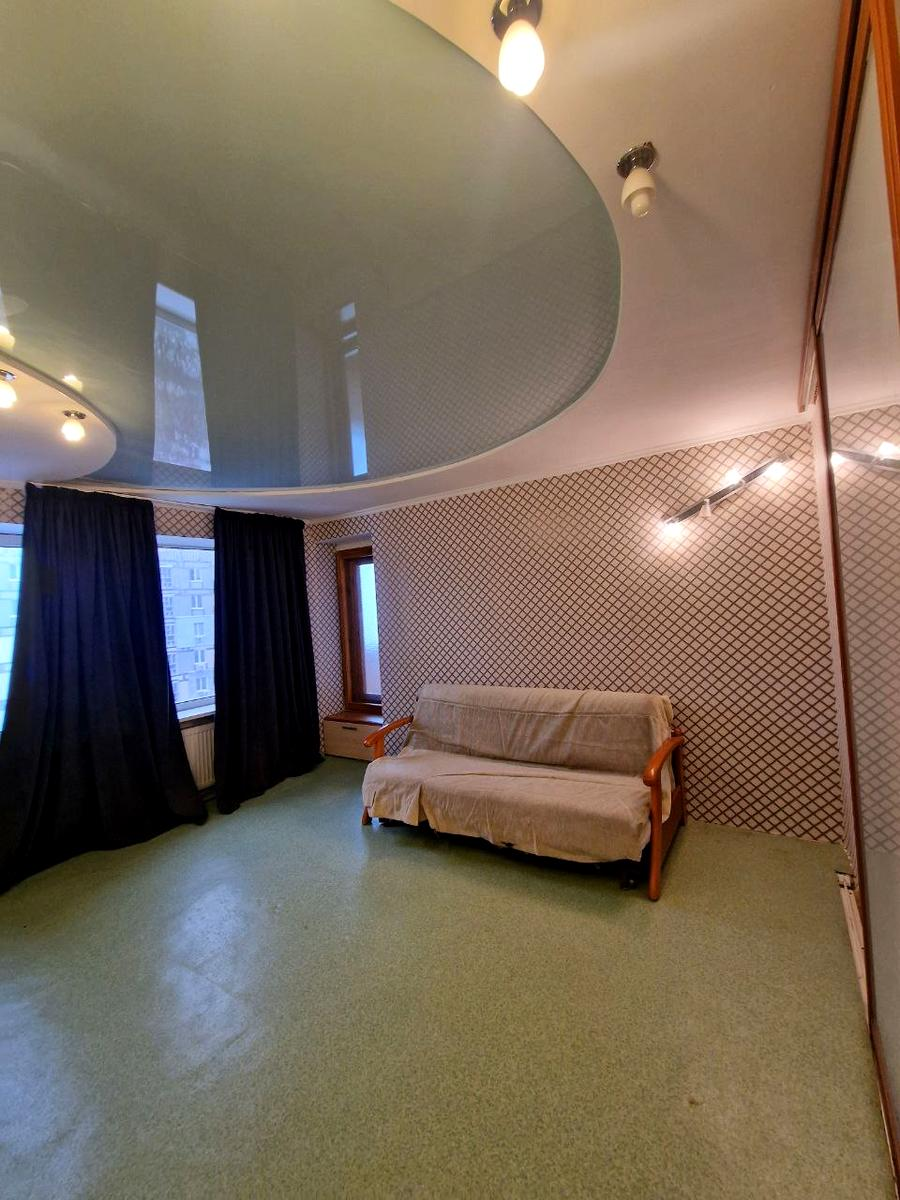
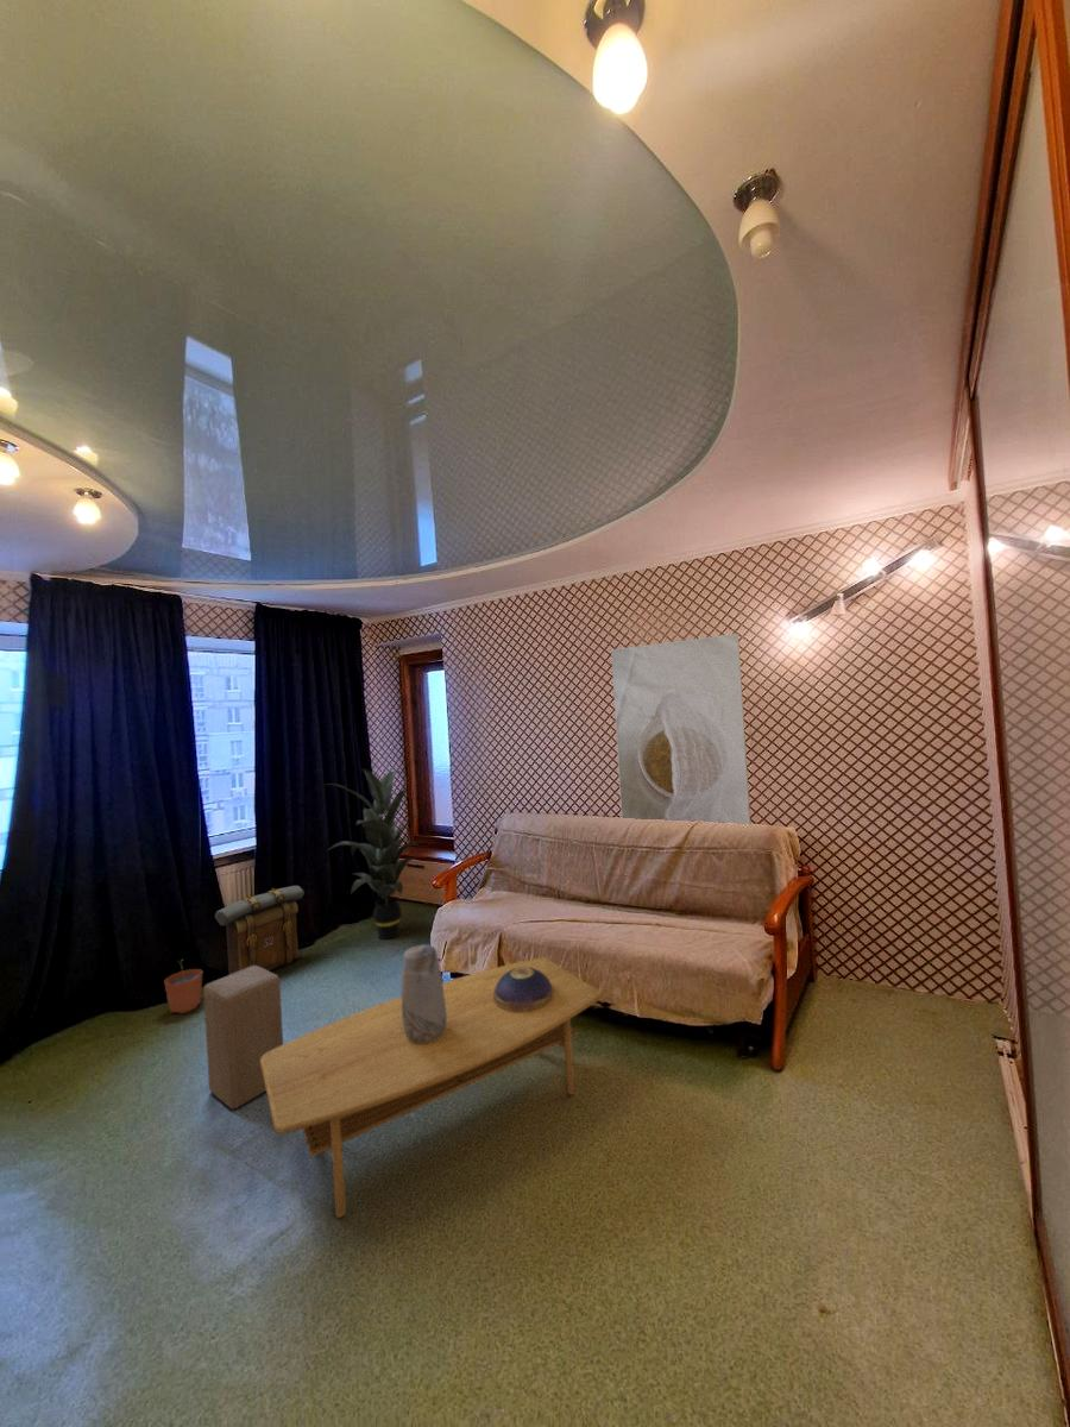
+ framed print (676, 737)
+ wooden block (244, 1032)
+ indoor plant (376, 850)
+ vase (422, 991)
+ decorative bowl (522, 982)
+ backpack (263, 930)
+ coffee table (446, 1068)
+ plant pot (183, 983)
